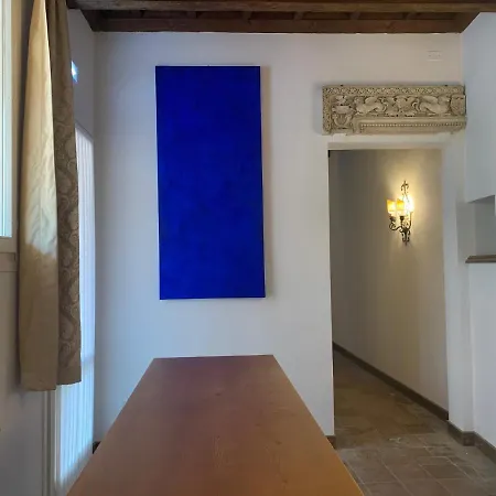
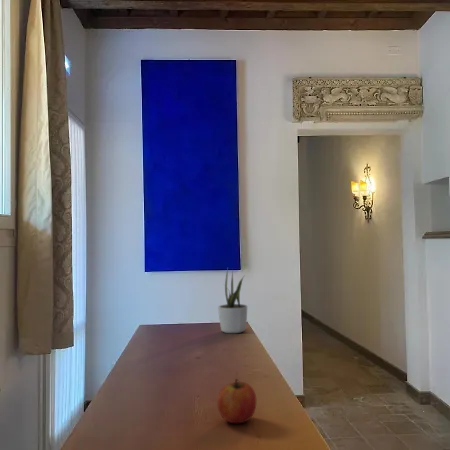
+ apple (237, 400)
+ potted plant (232, 297)
